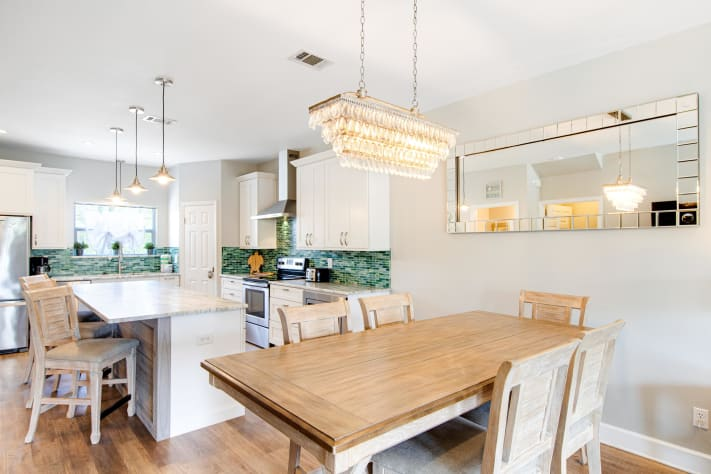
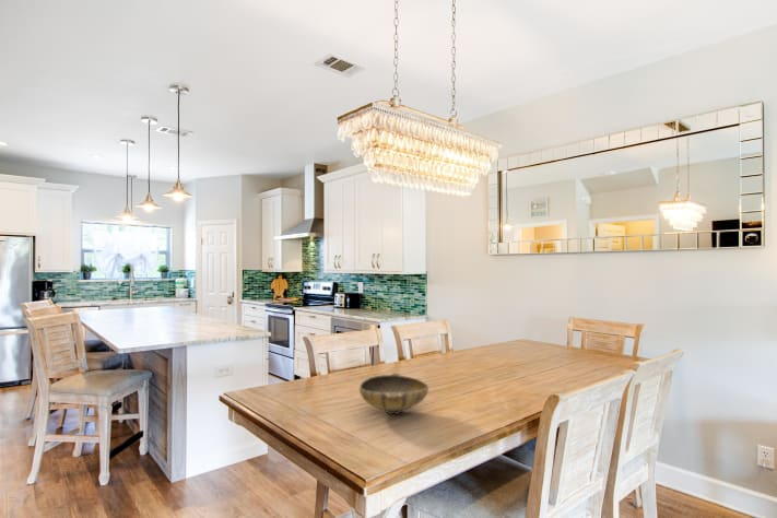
+ bowl (393, 397)
